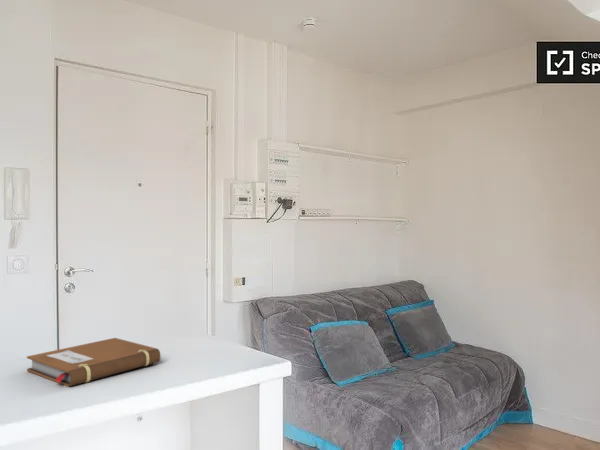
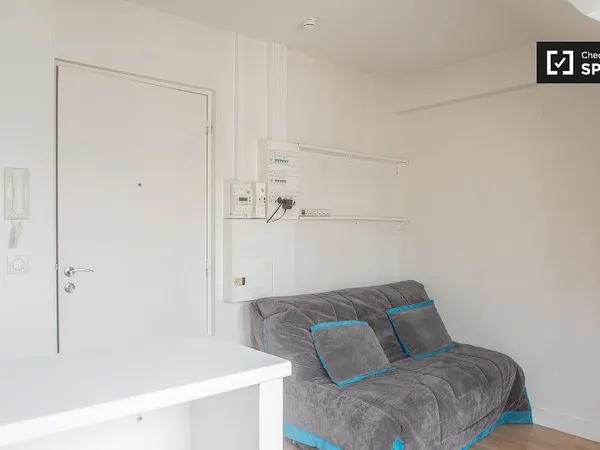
- notebook (93, 360)
